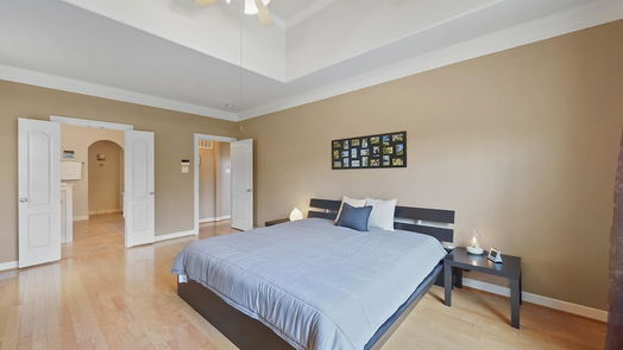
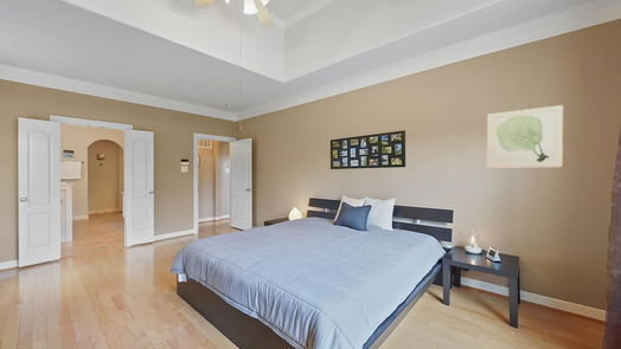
+ wall art (521, 138)
